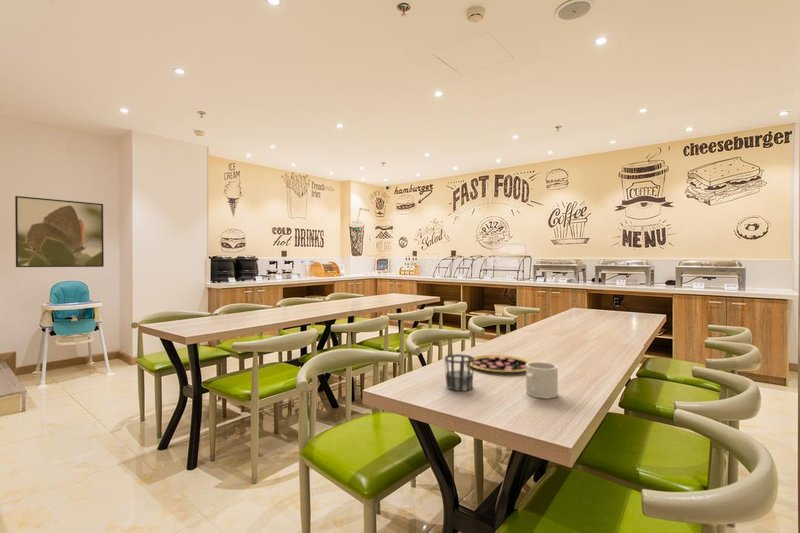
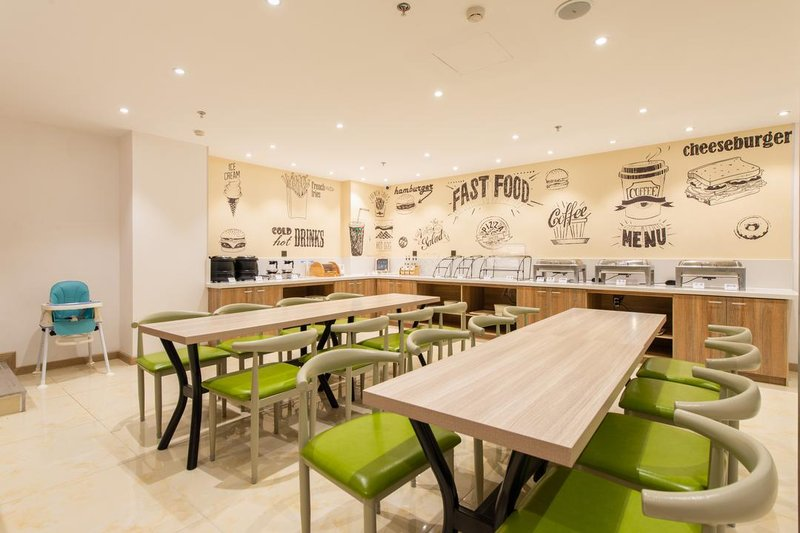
- mug (541, 380)
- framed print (62, 233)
- cup (459, 372)
- pizza (500, 363)
